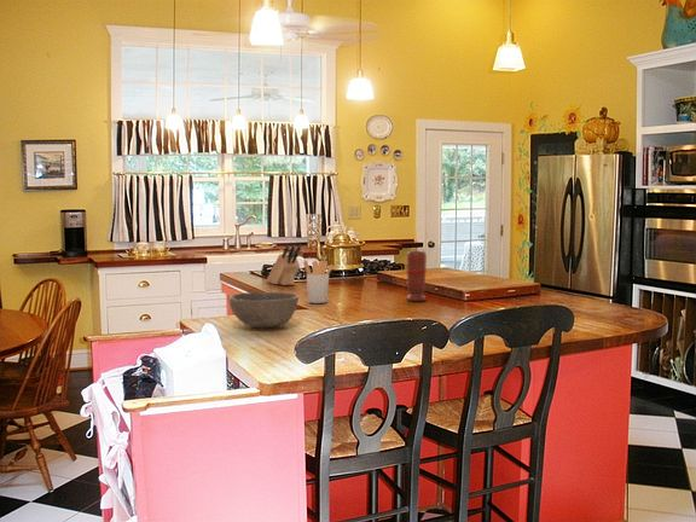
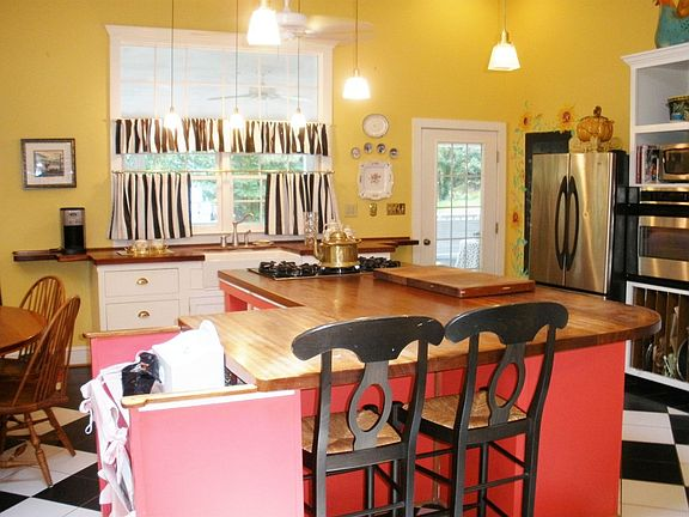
- bowl (263, 311)
- knife block (284, 263)
- spice grinder (416, 274)
- utensil holder (318, 280)
